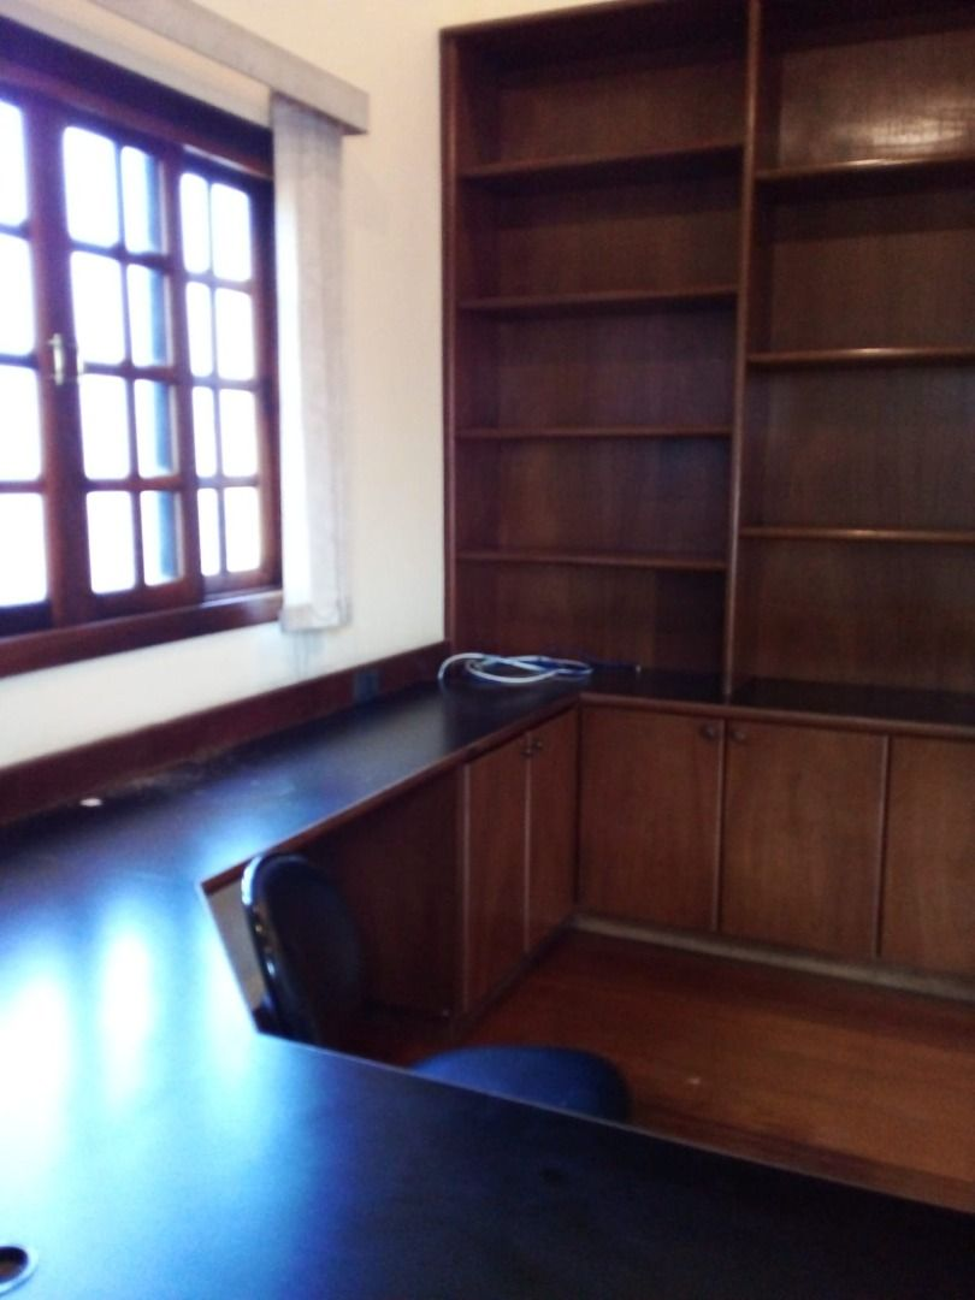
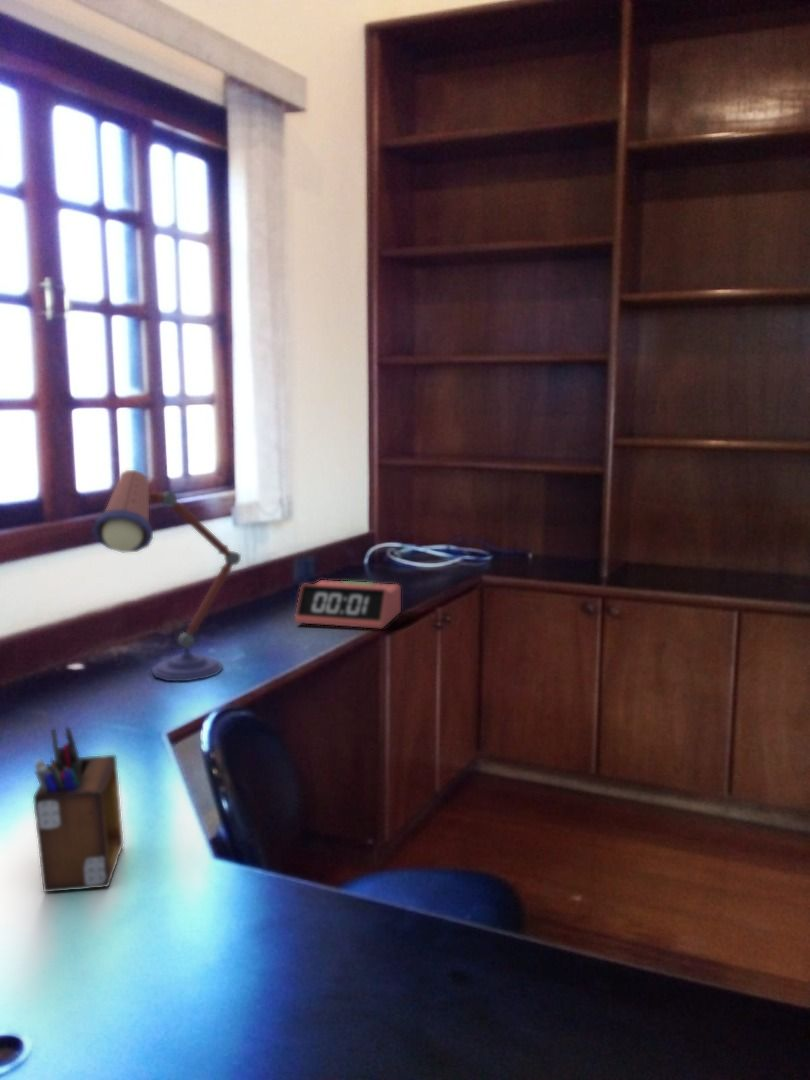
+ desk organizer (79, 803)
+ alarm clock (349, 600)
+ desk lamp (147, 546)
